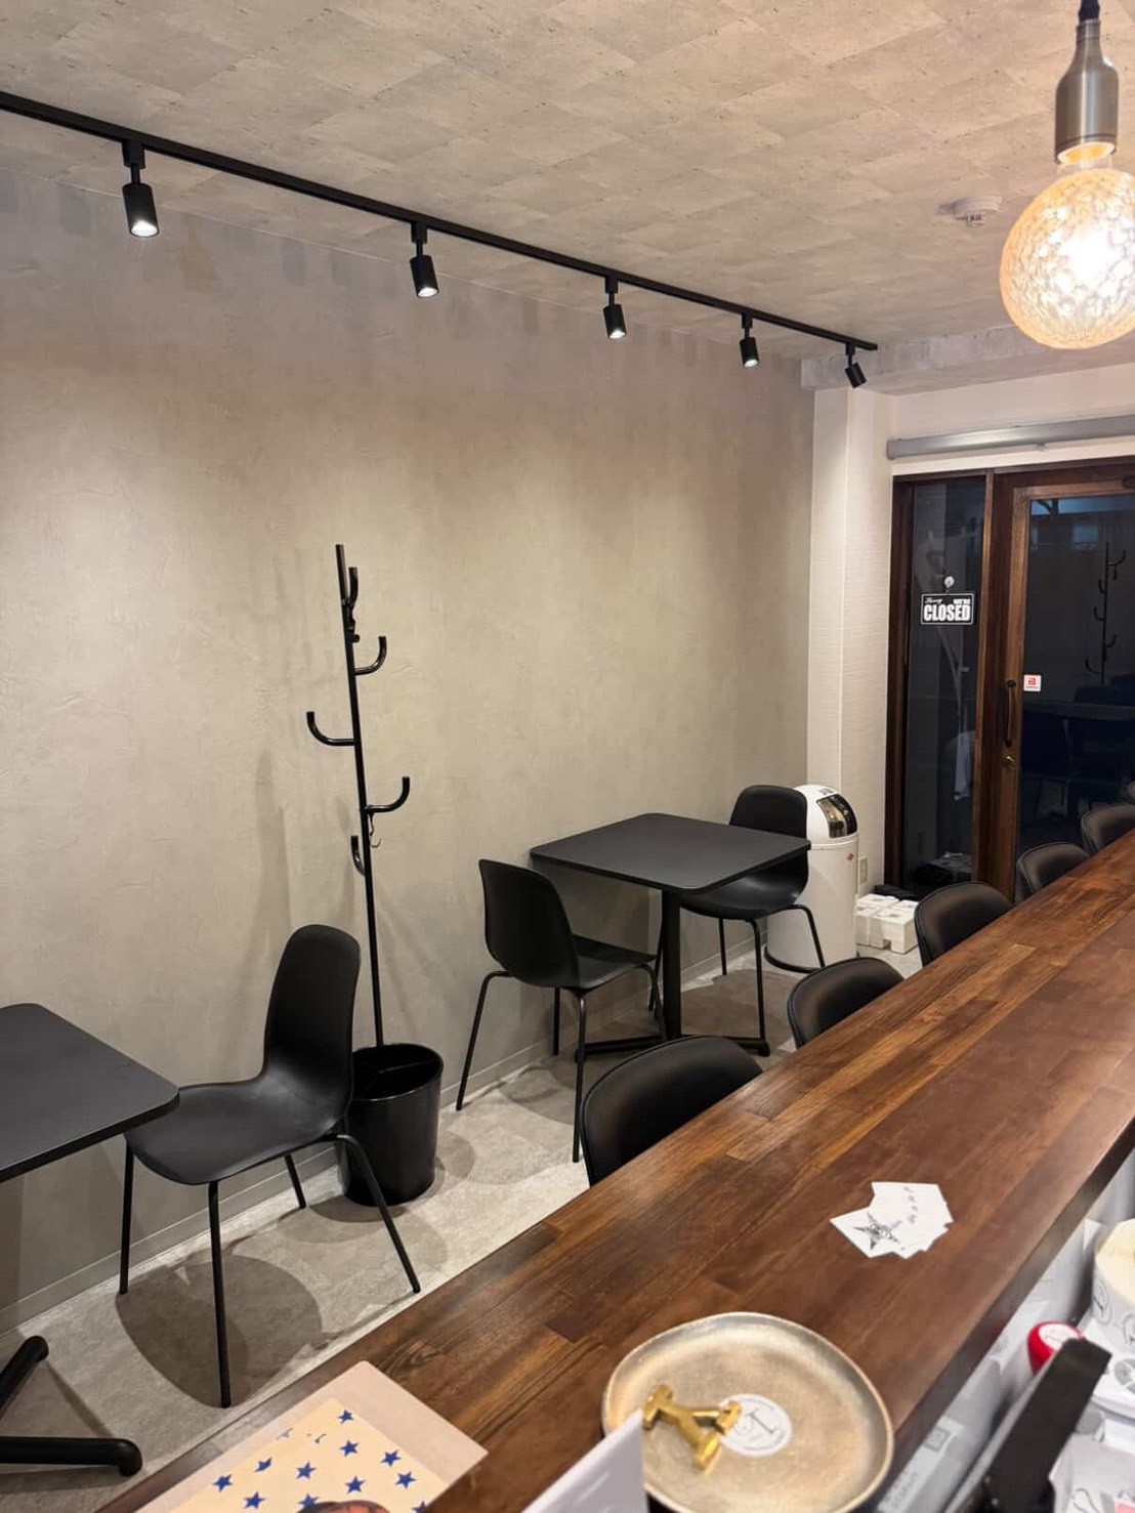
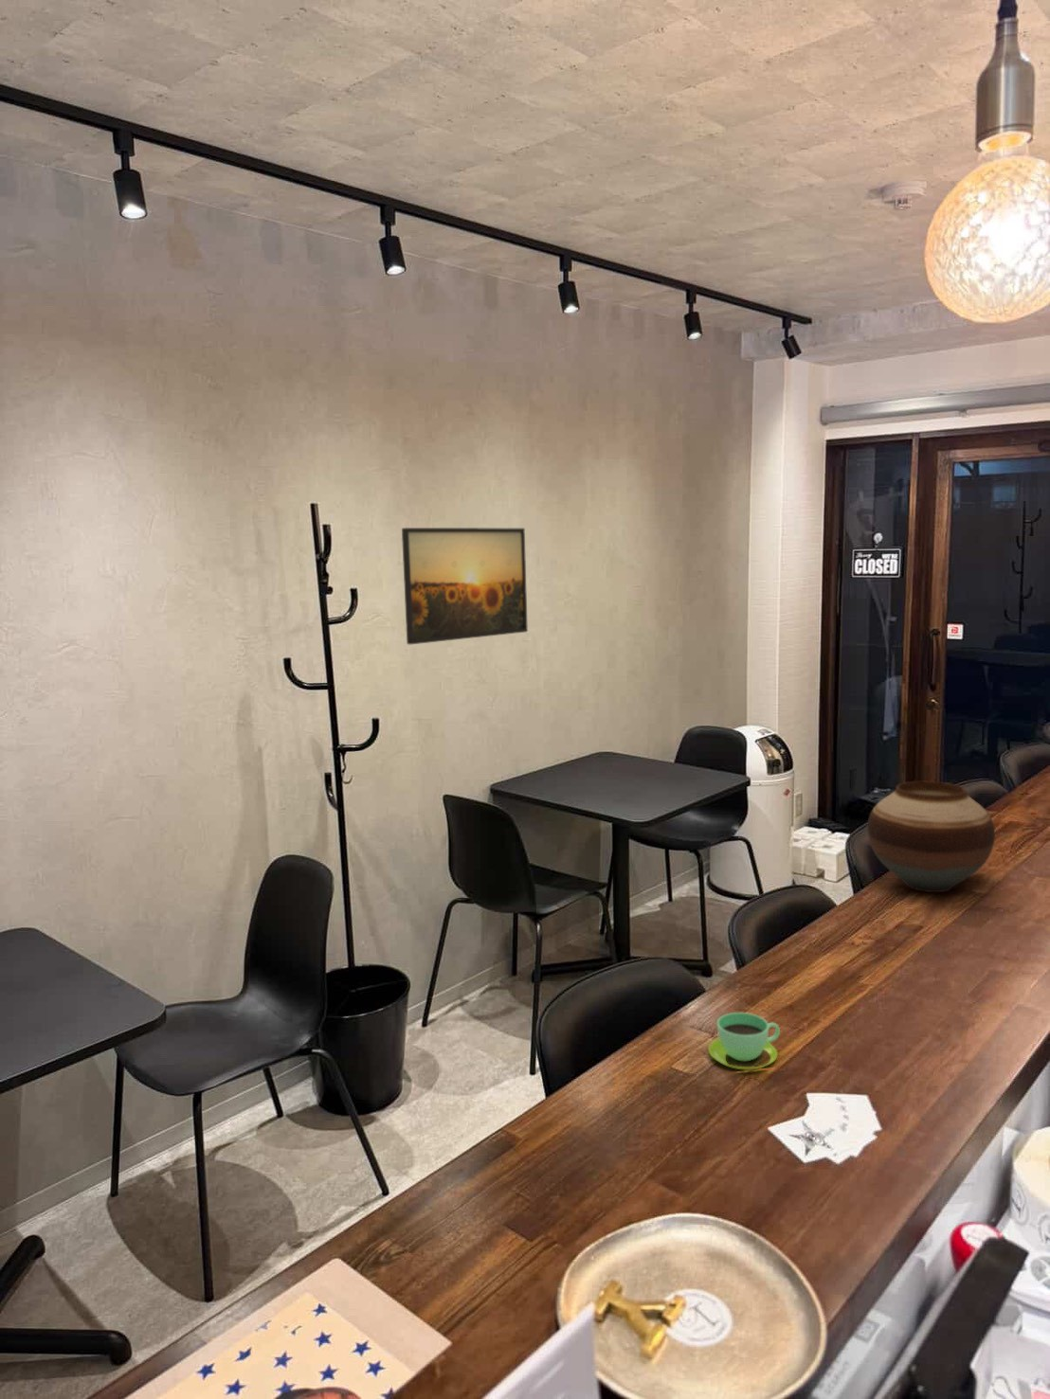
+ vase (929, 837)
+ cup (743, 1040)
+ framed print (468, 582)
